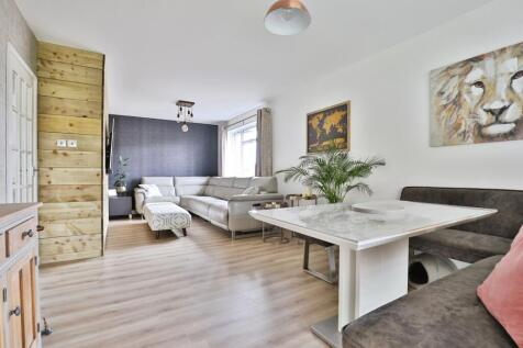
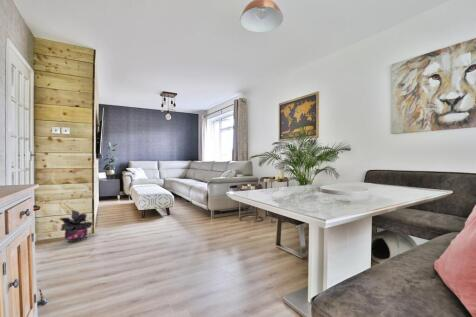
+ potted plant (76, 225)
